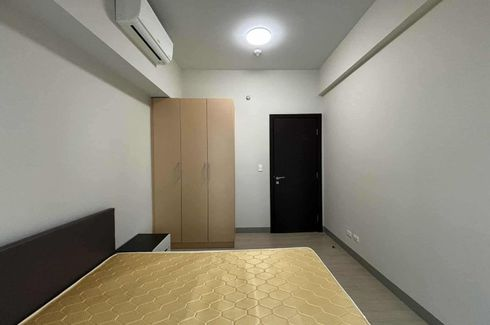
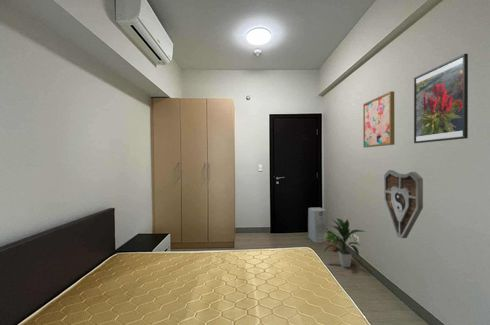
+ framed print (437, 104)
+ wall art (377, 122)
+ indoor plant (342, 240)
+ air purifier (317, 224)
+ decorative shield (400, 204)
+ potted plant (332, 238)
